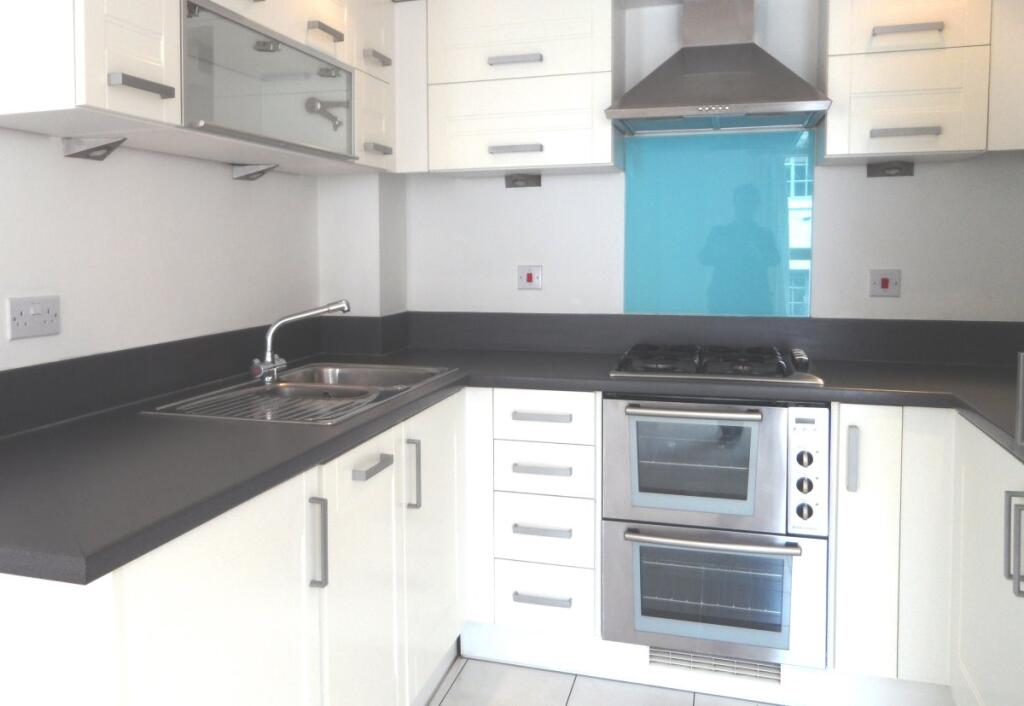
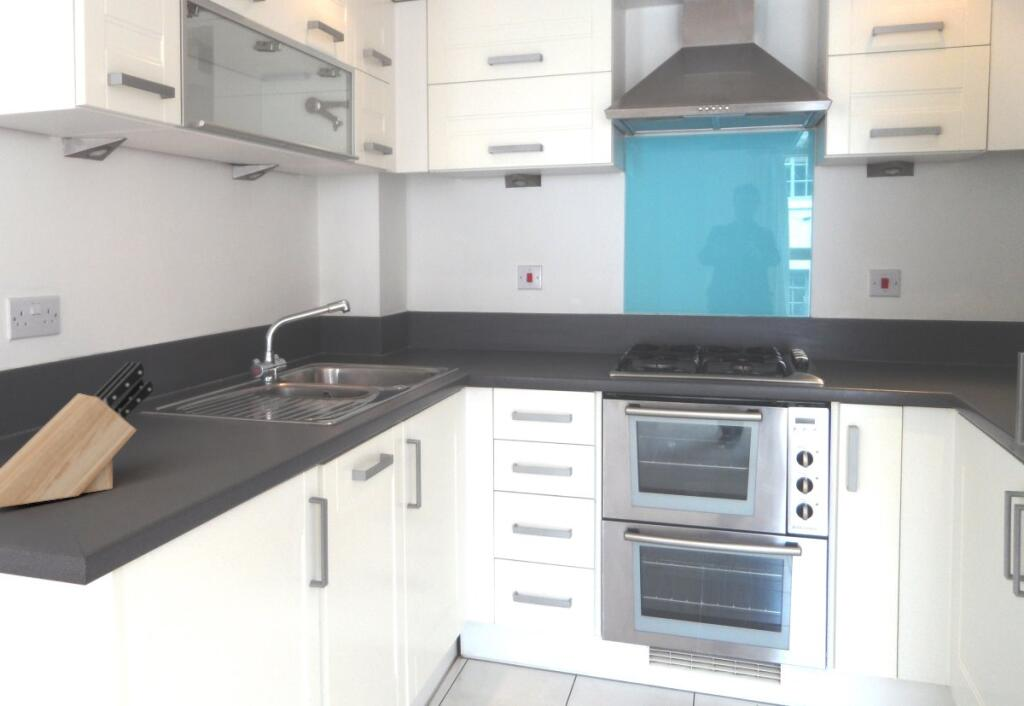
+ knife block (69, 428)
